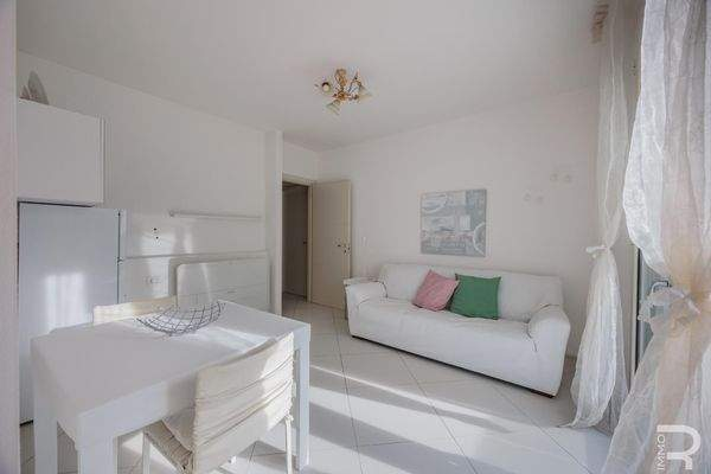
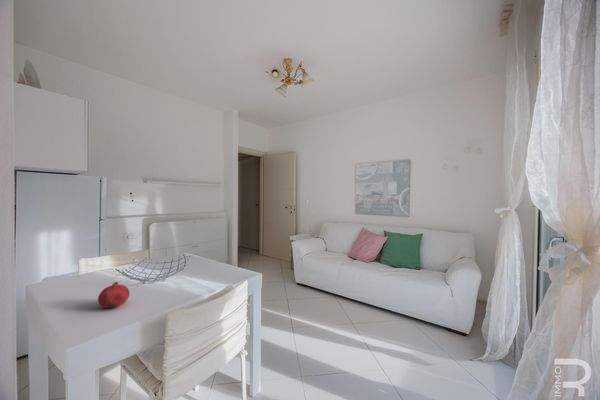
+ fruit (114, 293)
